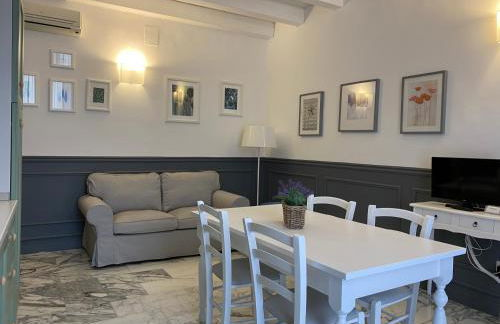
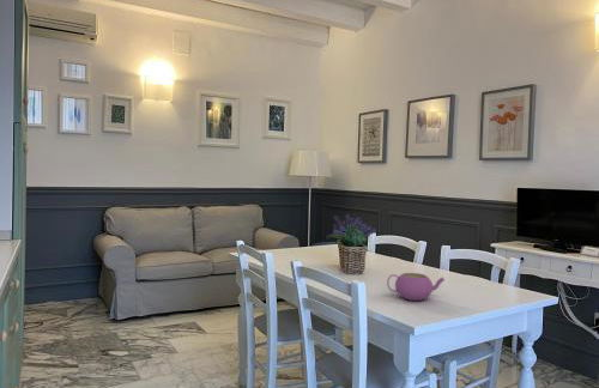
+ teapot (415, 286)
